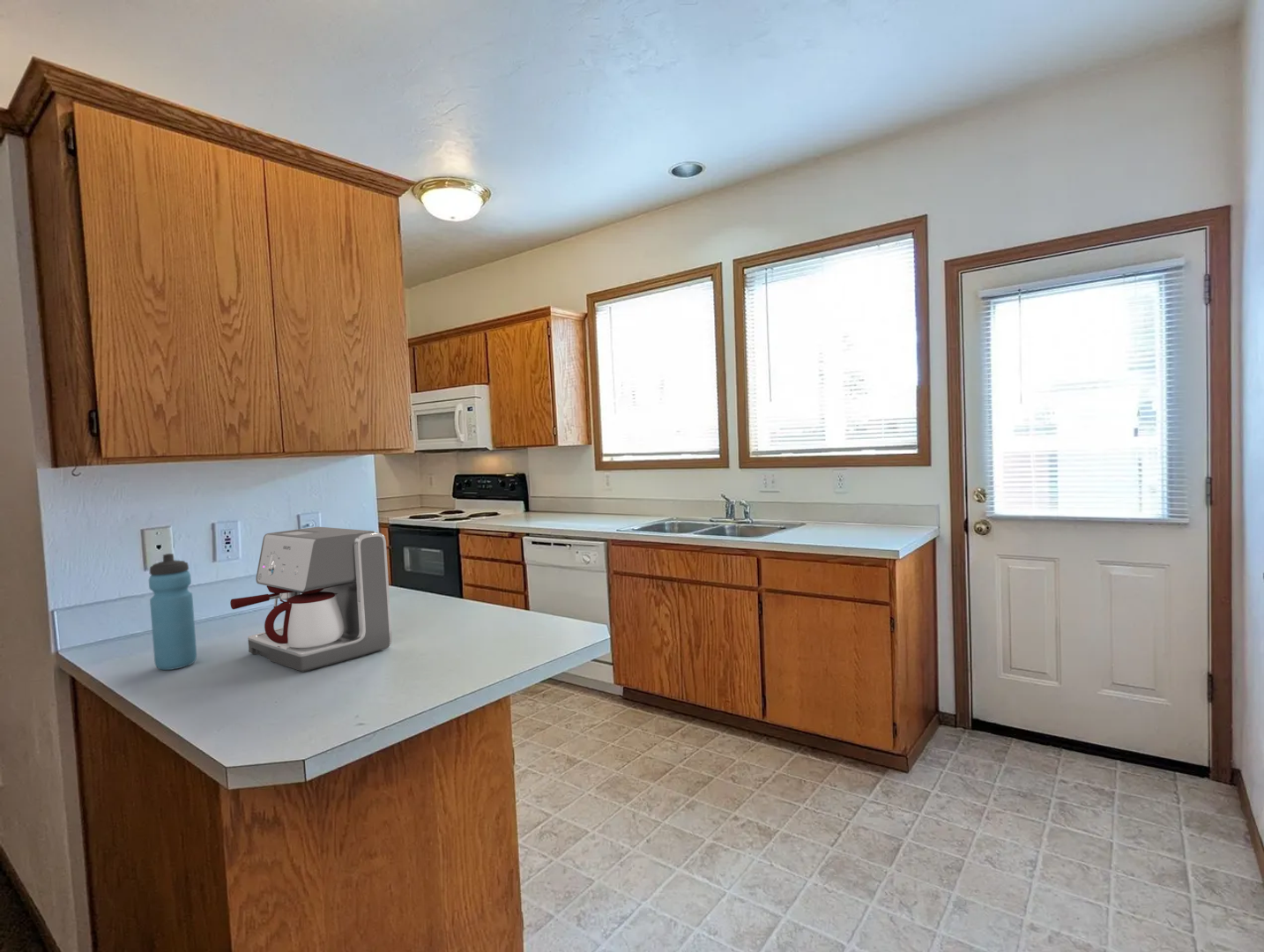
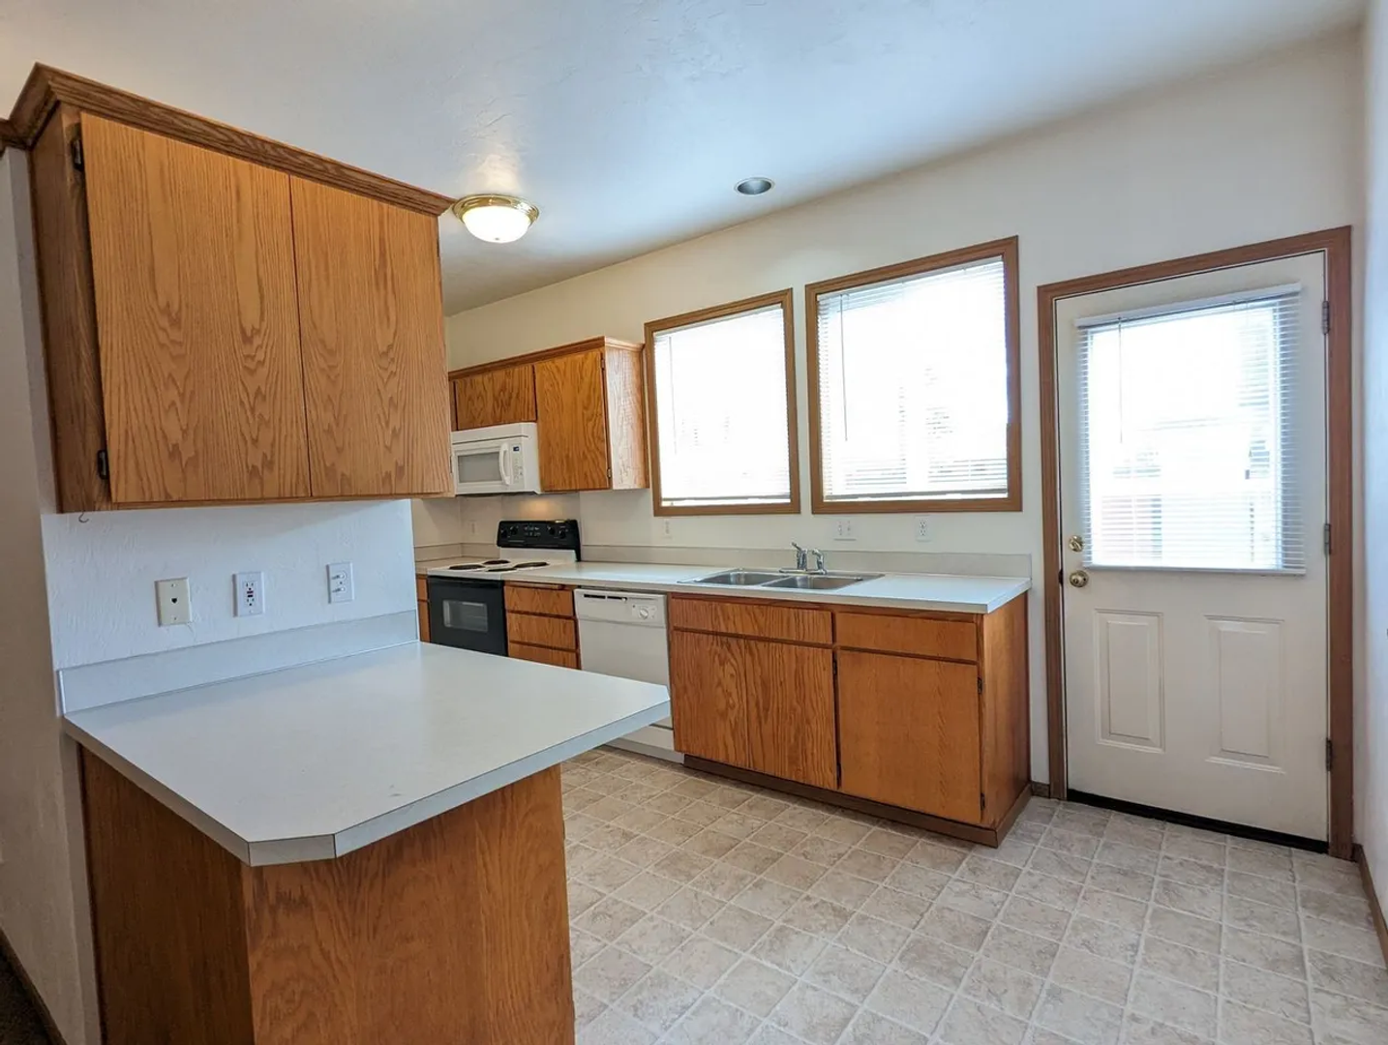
- coffee maker (318, 591)
- water bottle (172, 609)
